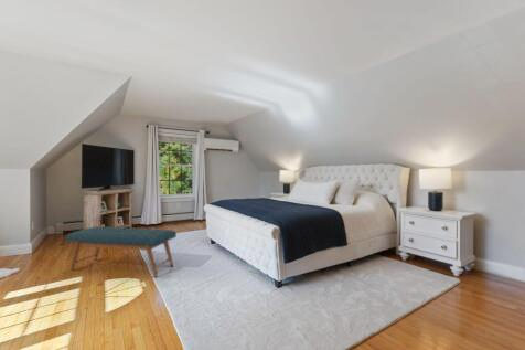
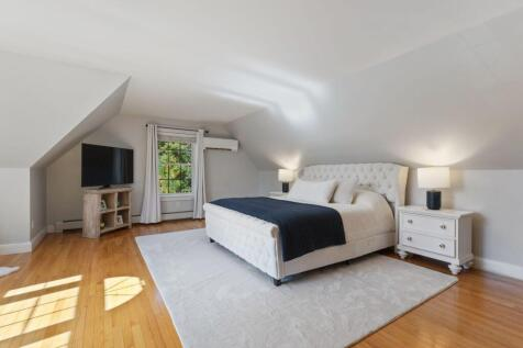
- bench (122, 248)
